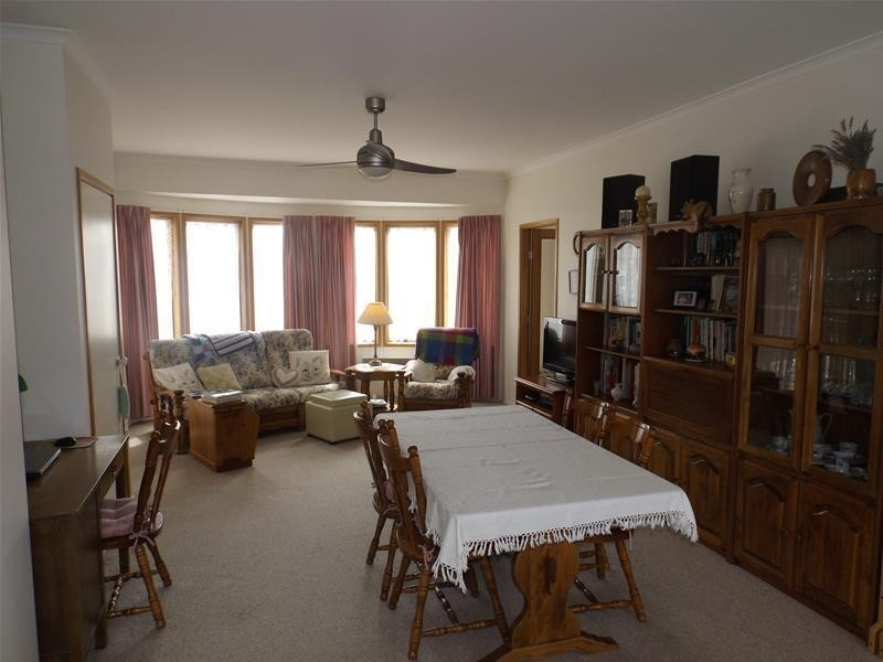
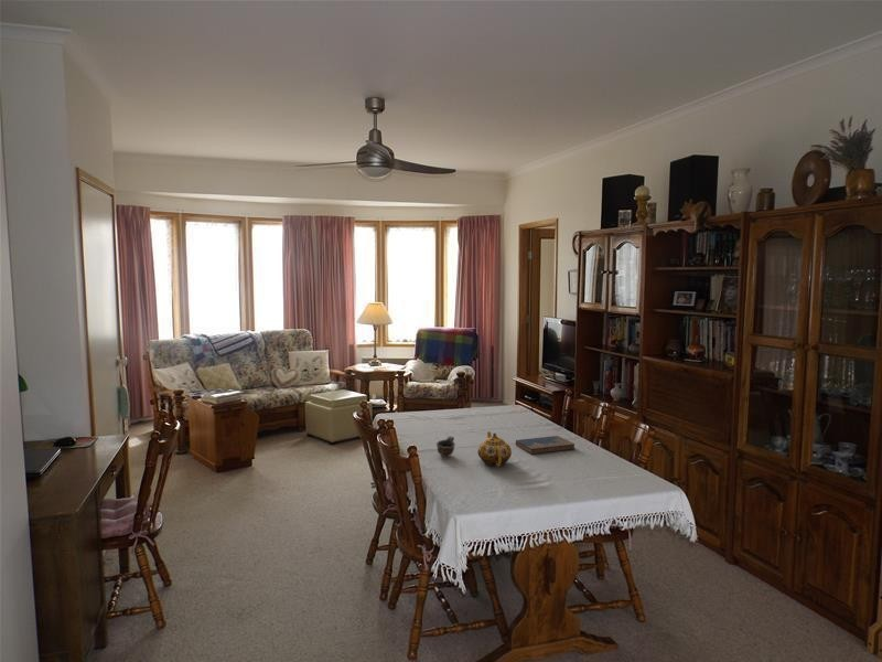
+ hardcover book (545, 444)
+ teapot (494, 447)
+ cup (447, 447)
